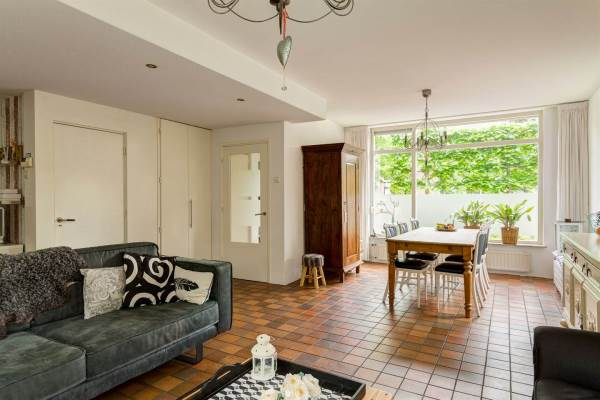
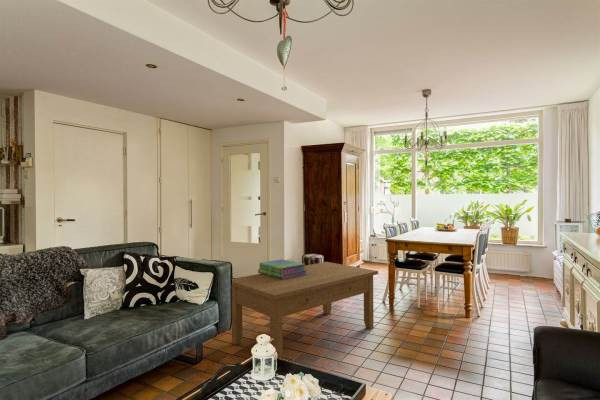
+ stack of books (282, 268)
+ coffee table (306, 305)
